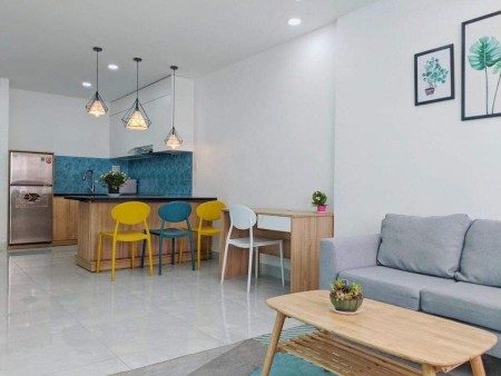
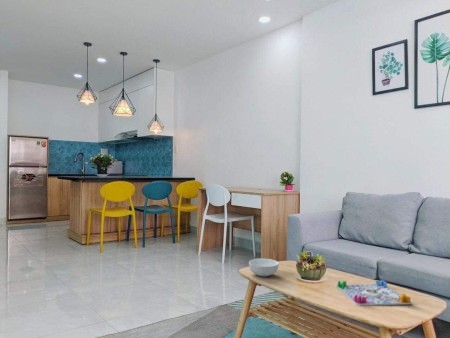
+ cereal bowl (263, 268)
+ board game (371, 291)
